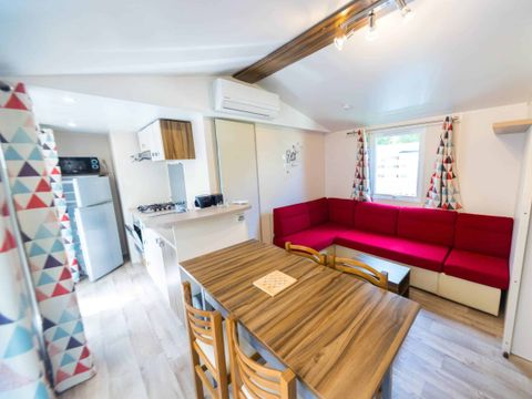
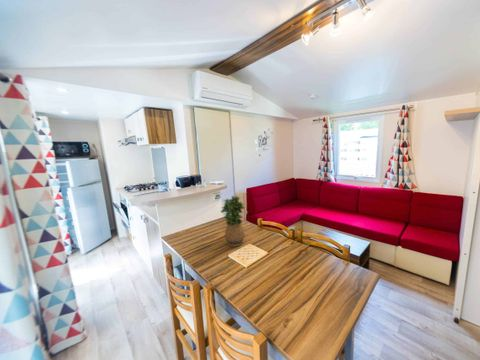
+ potted plant (234, 218)
